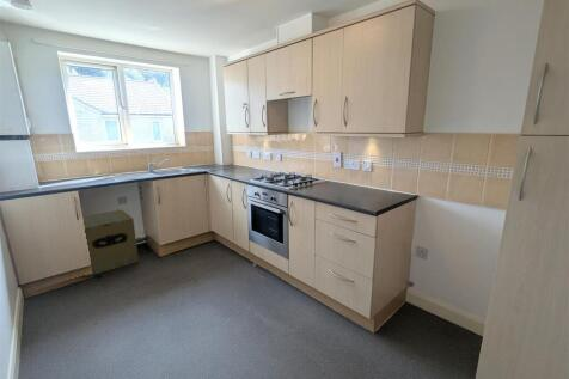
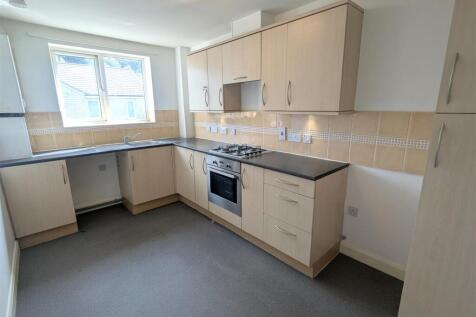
- cardboard box (104, 240)
